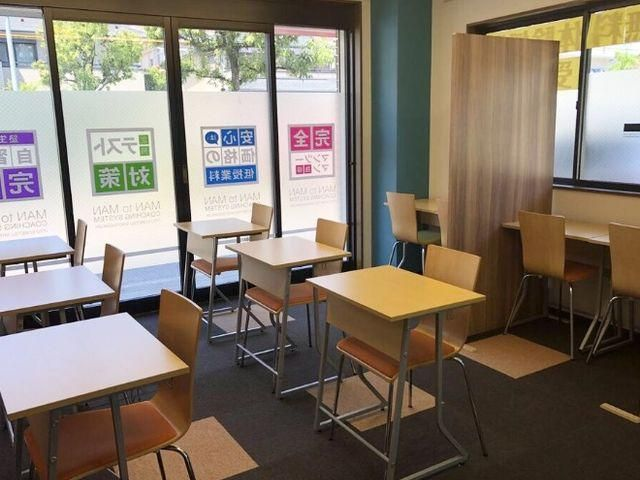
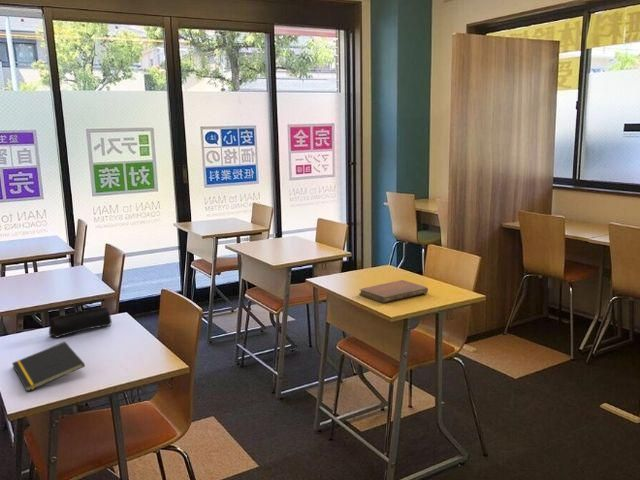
+ pencil case (80, 317)
+ notebook (393, 290)
+ notepad (47, 364)
